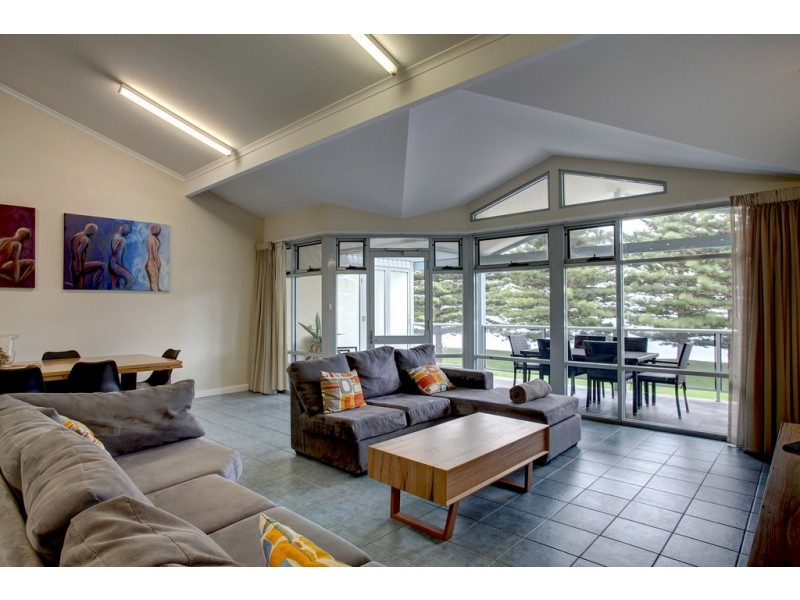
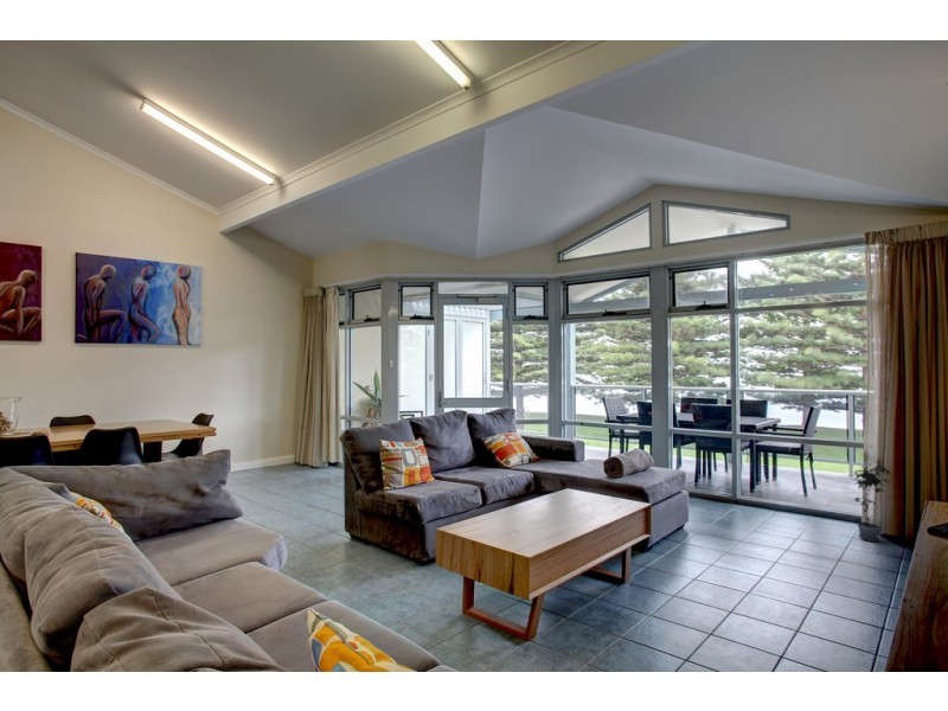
+ potted plant (869, 500)
